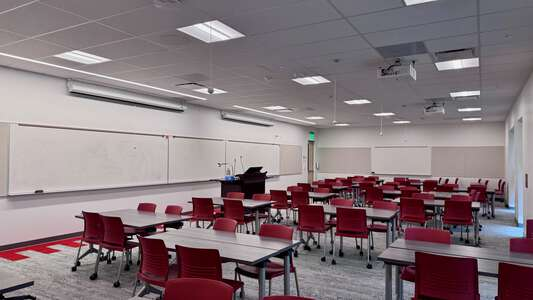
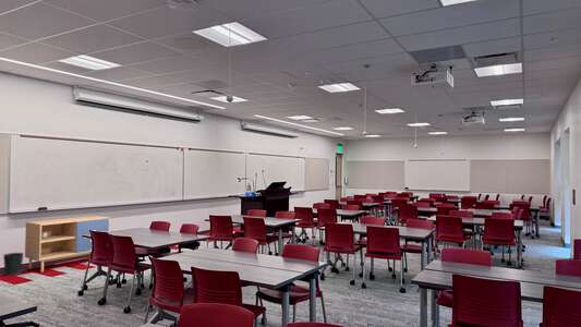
+ wastebasket (13, 264)
+ storage cabinet (70, 241)
